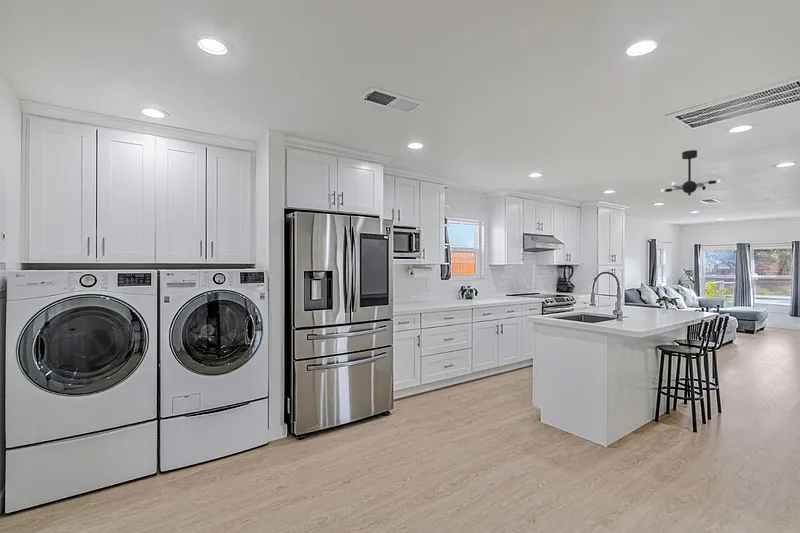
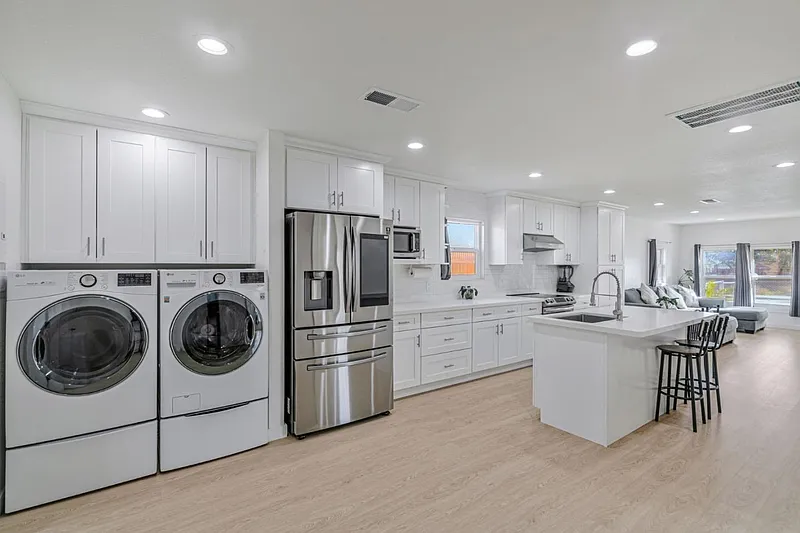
- ceiling light fixture (689, 173)
